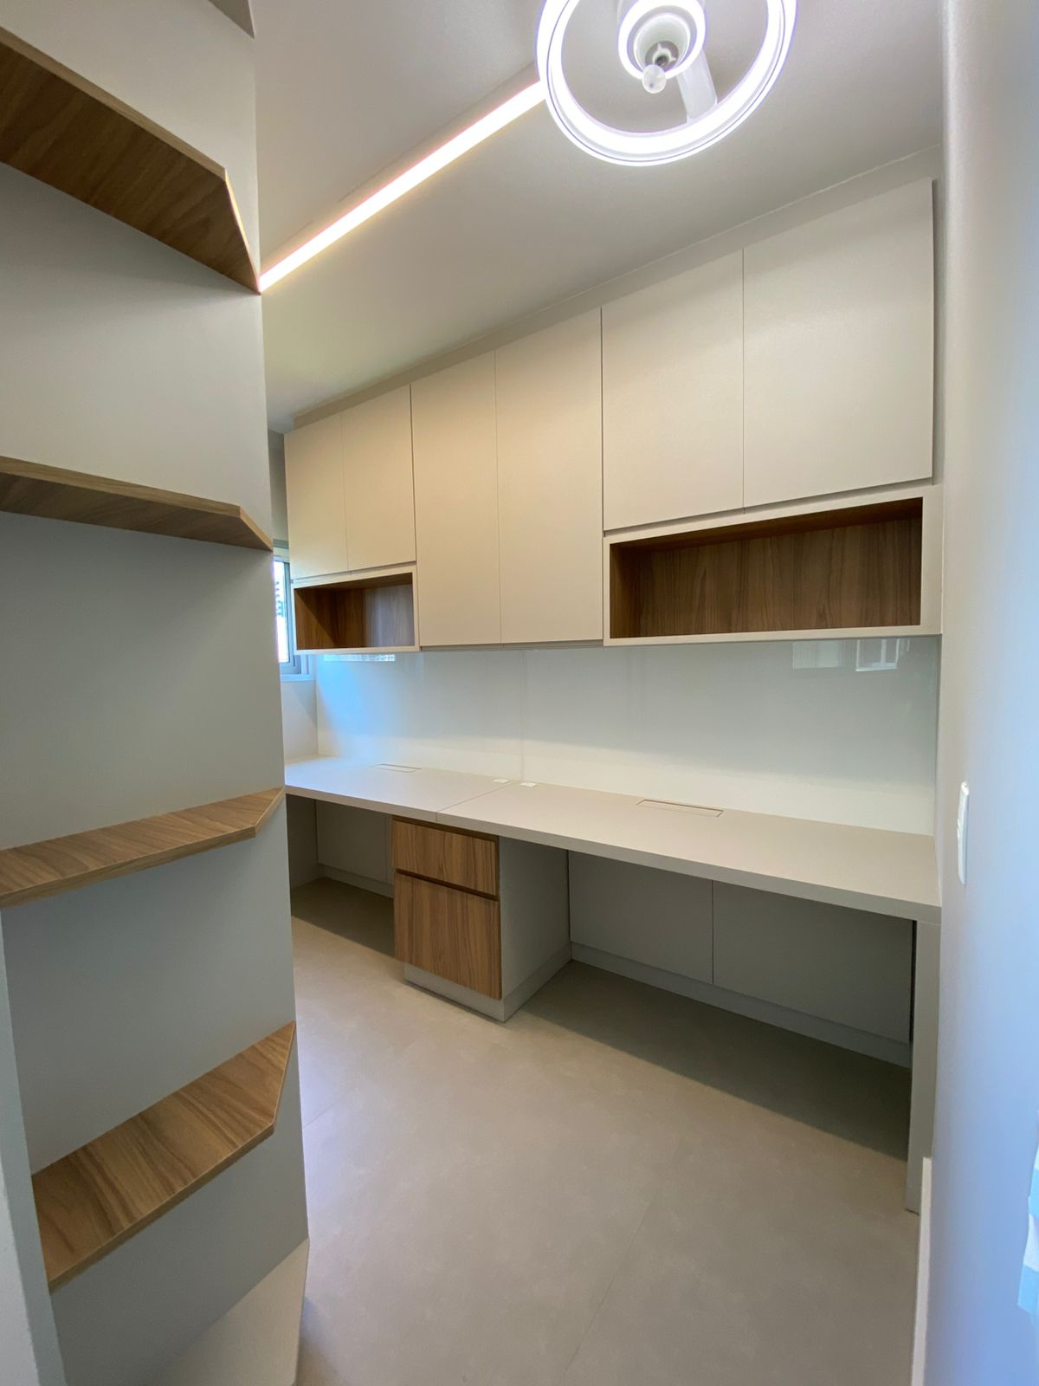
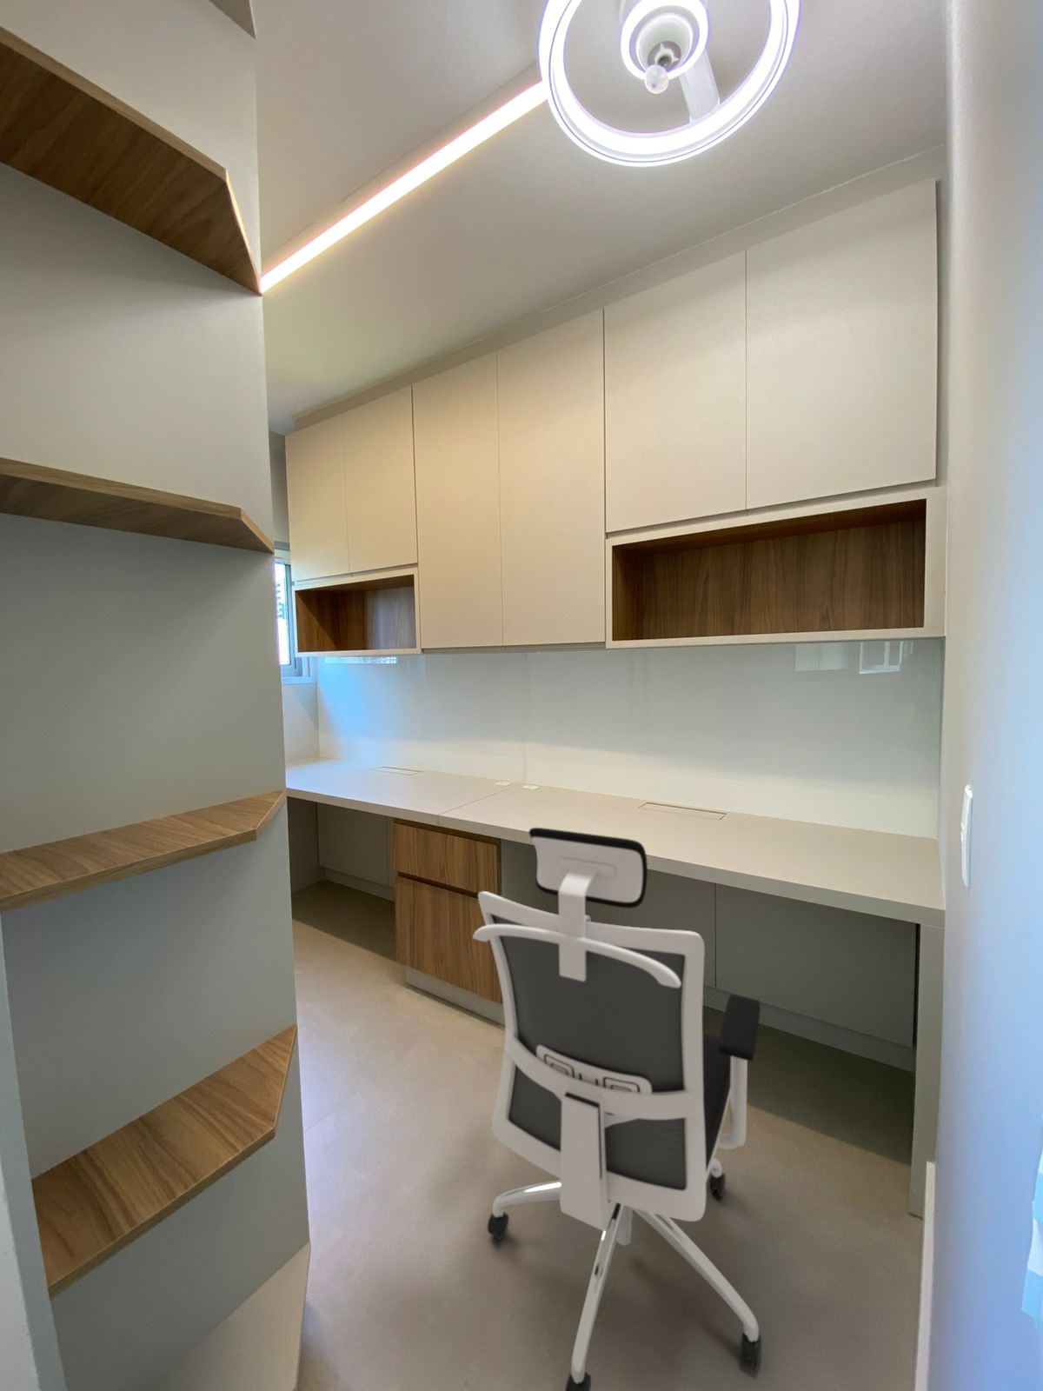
+ office chair (619, 1038)
